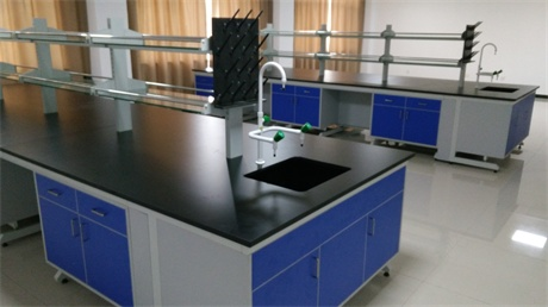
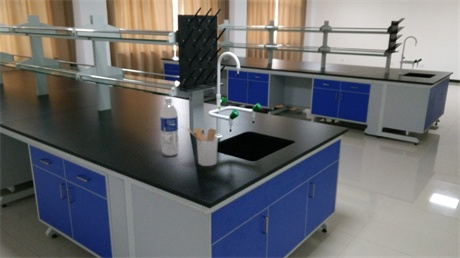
+ water bottle (169, 126)
+ utensil holder (202, 145)
